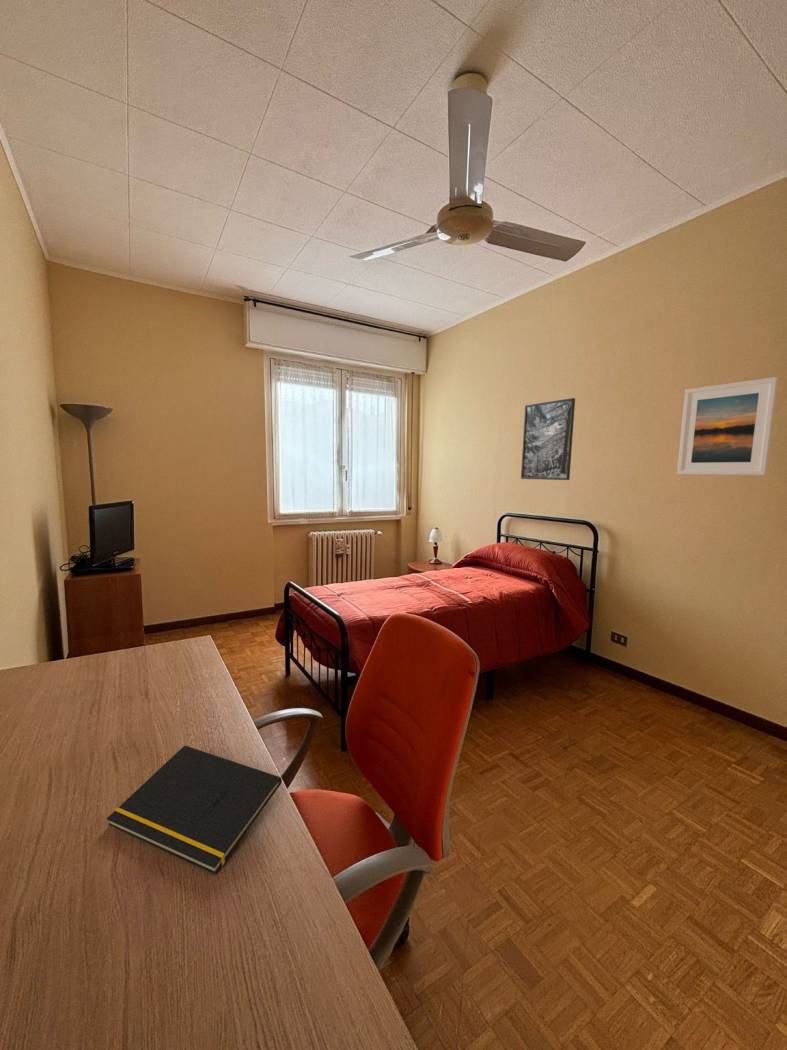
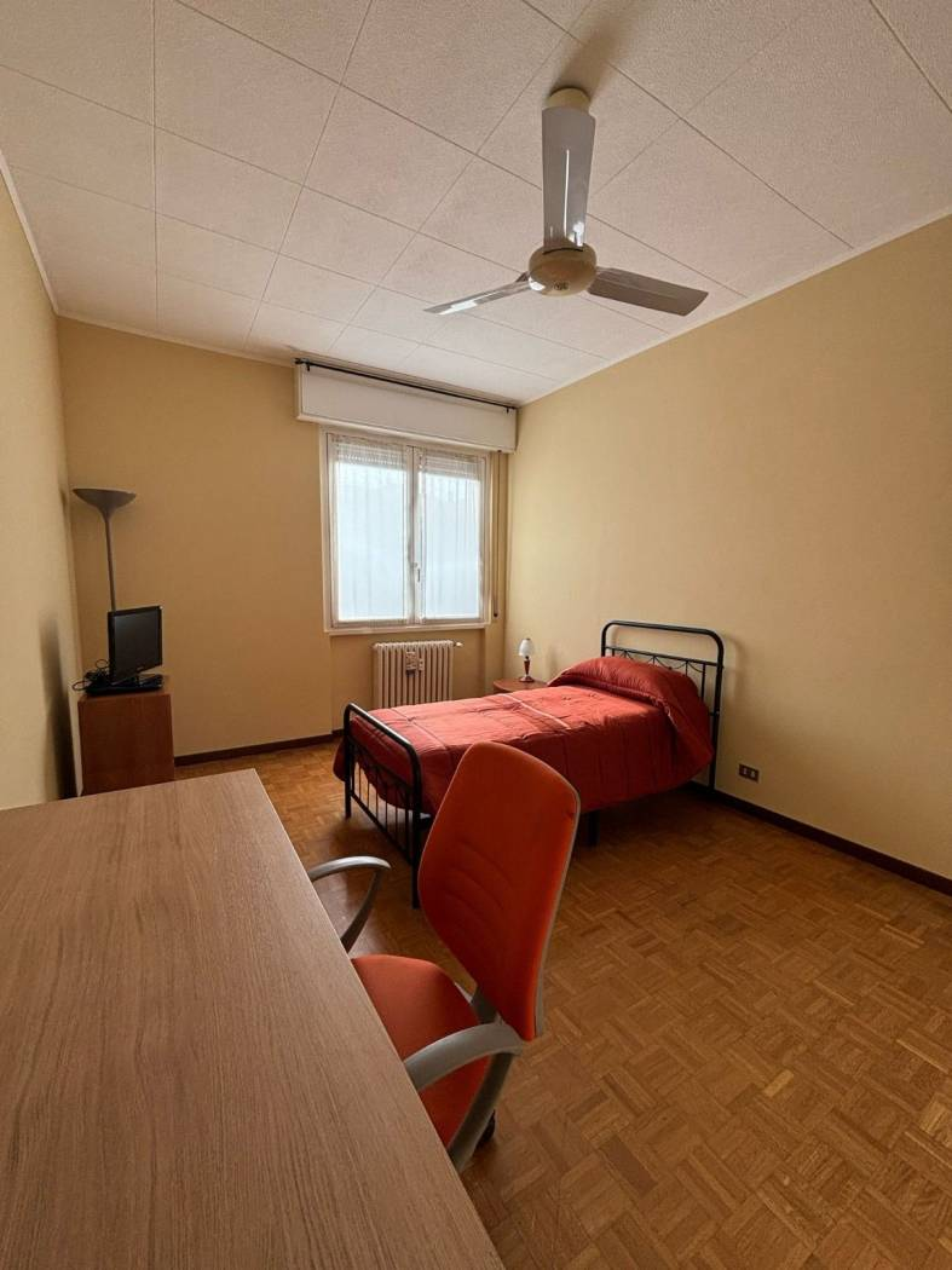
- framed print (723, 429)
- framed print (546, 441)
- notepad (198, 800)
